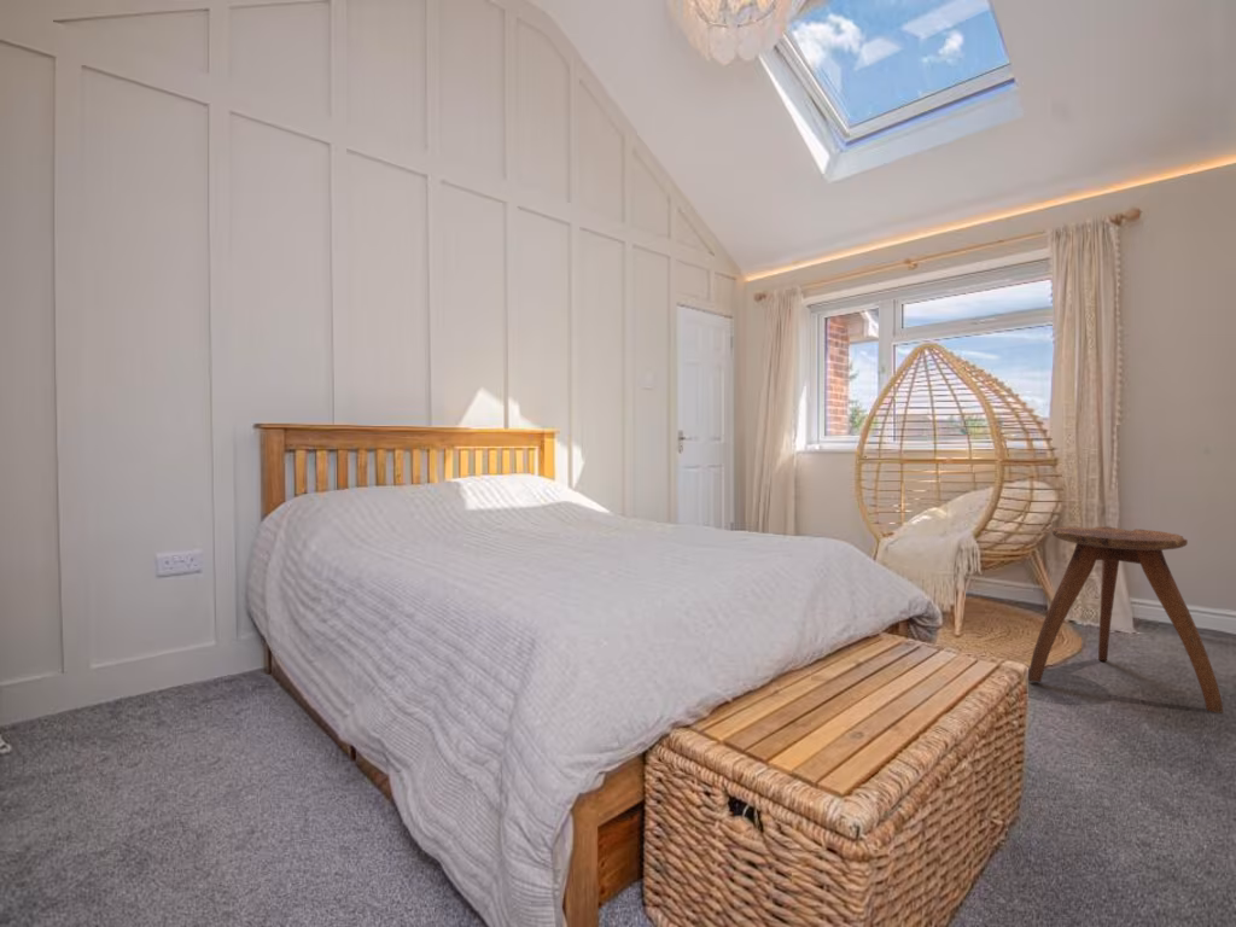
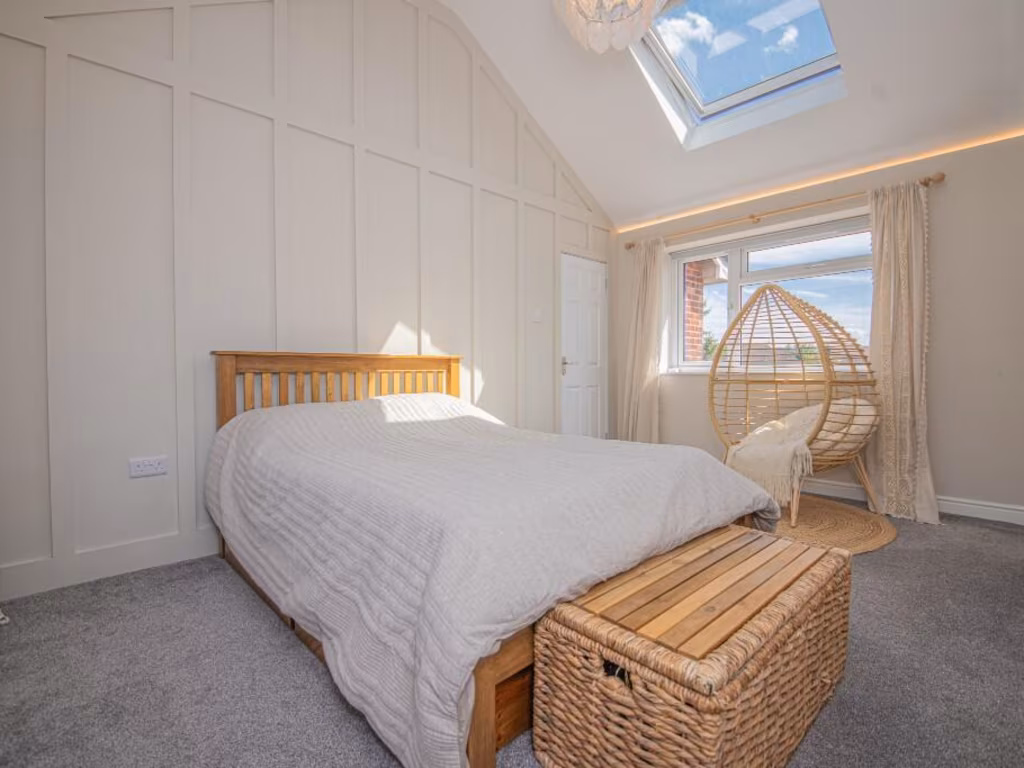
- stool (1112, 608)
